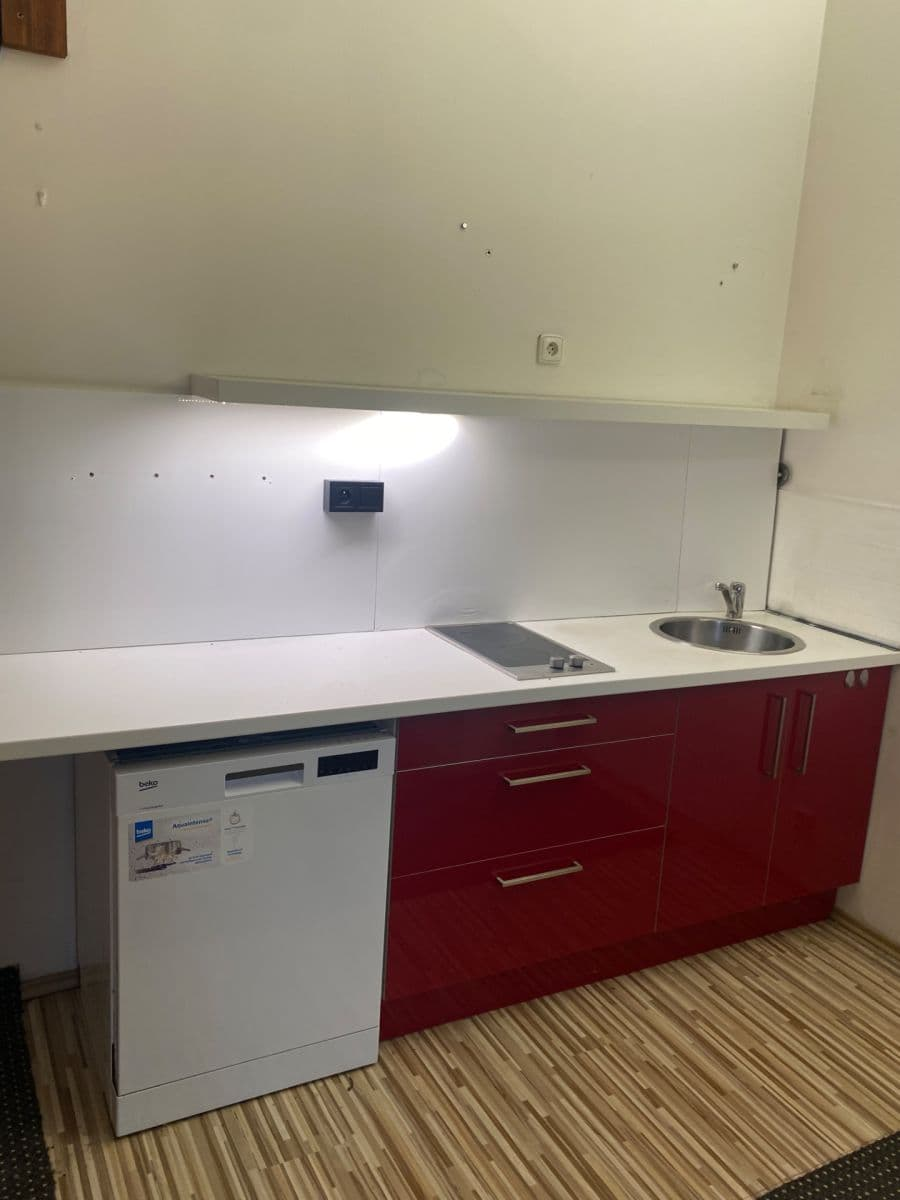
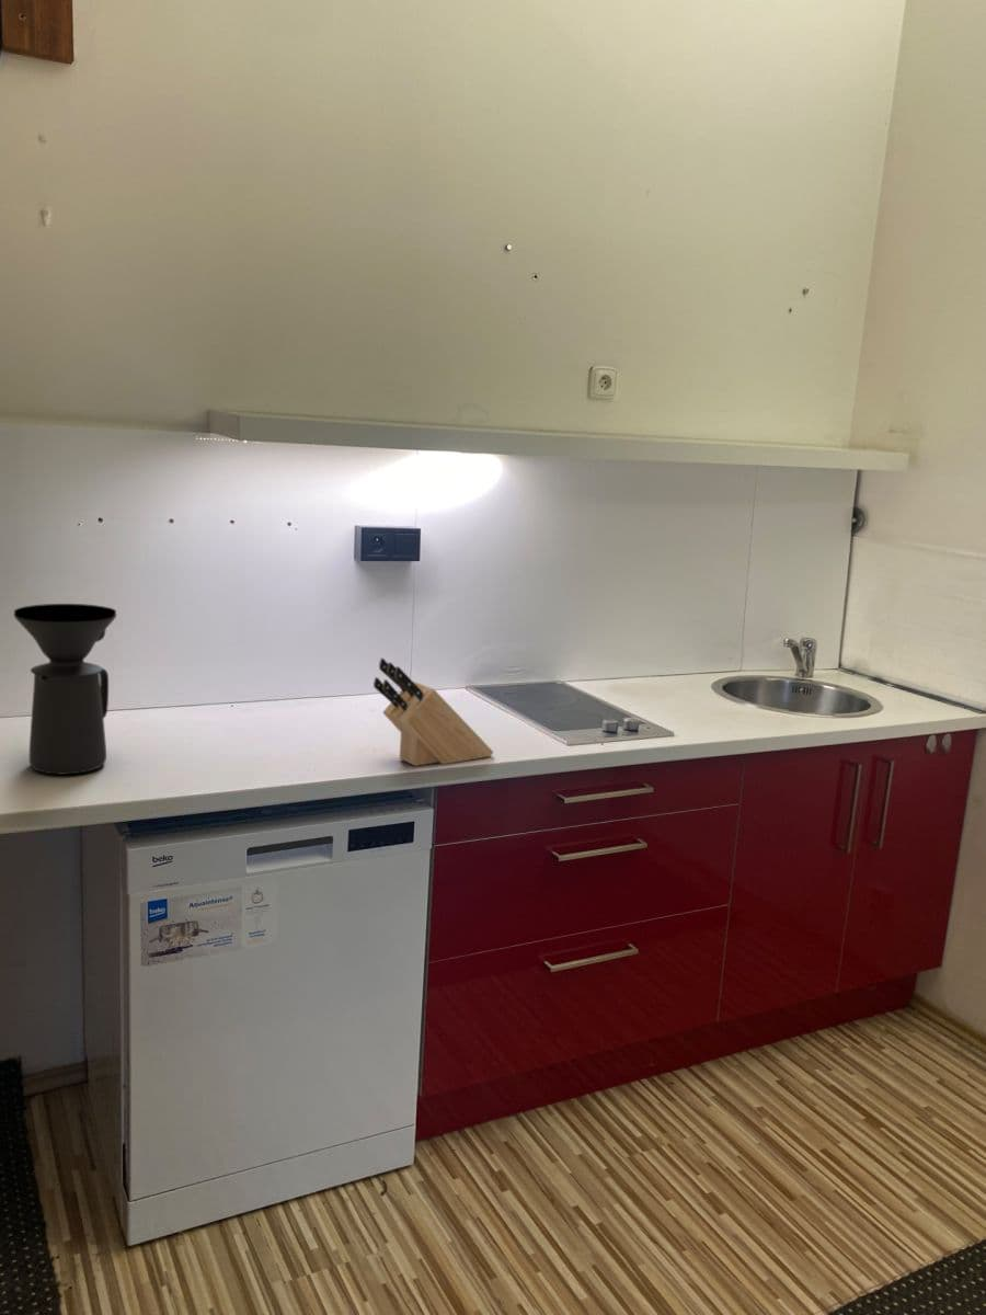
+ knife block (432, 708)
+ coffee maker (67, 688)
